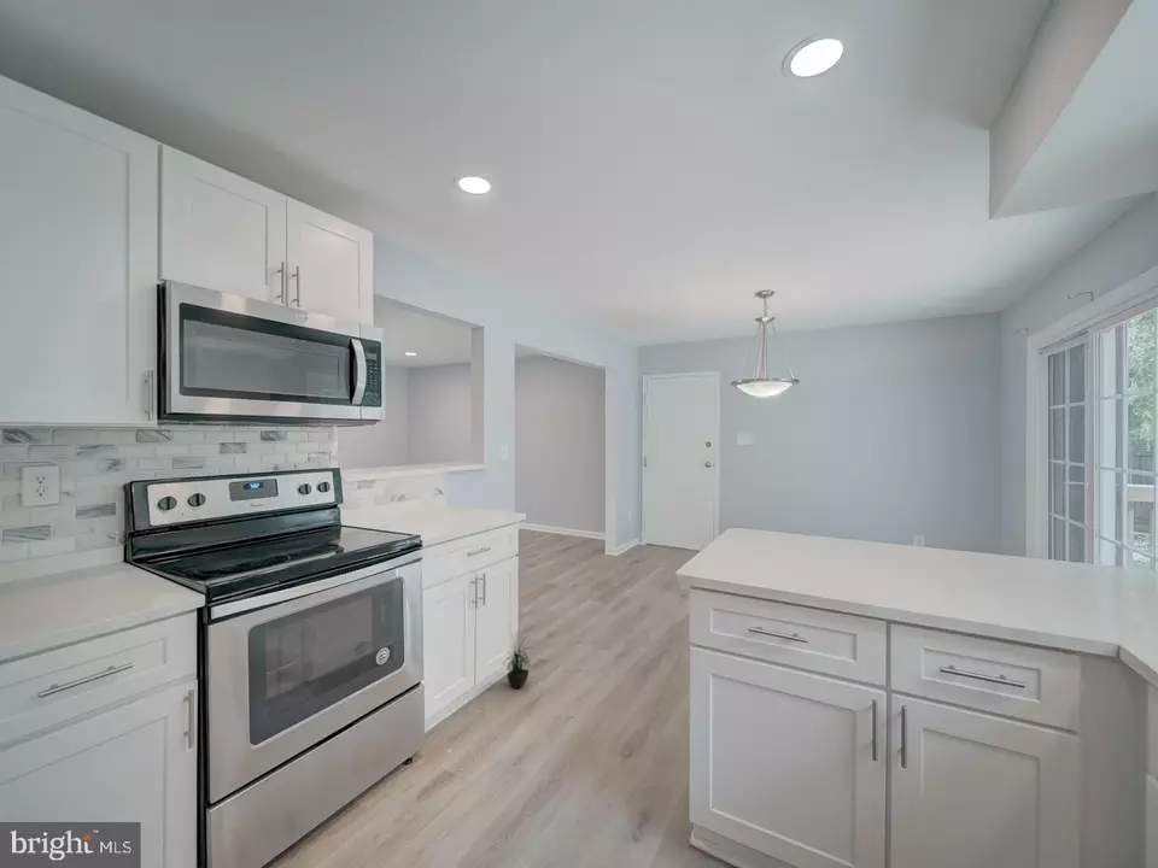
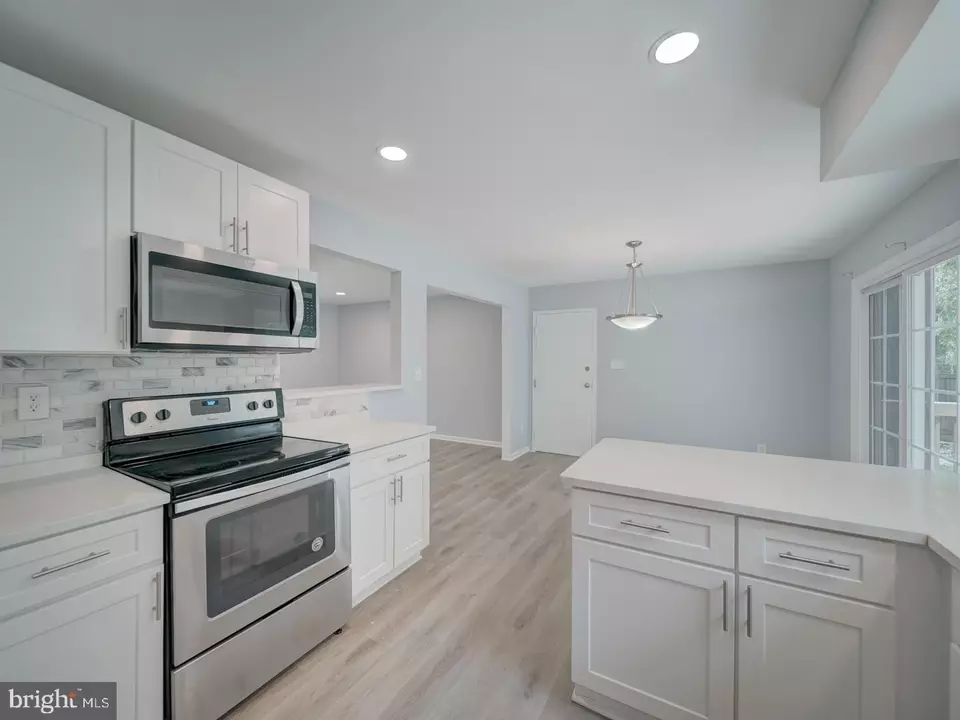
- potted plant (517, 653)
